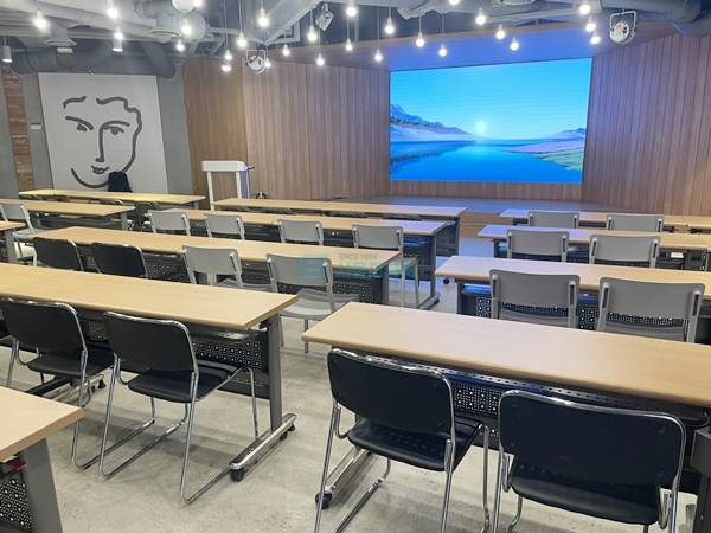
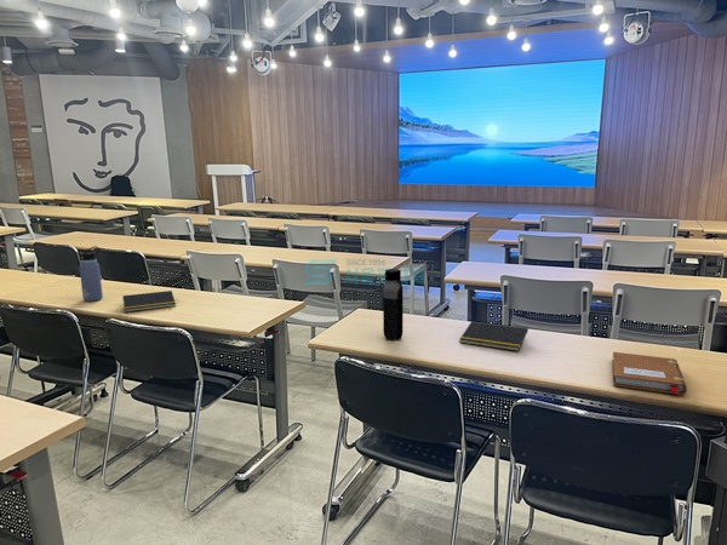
+ notepad (493, 334)
+ notepad (149, 300)
+ water bottle (90, 272)
+ notebook (646, 372)
+ water bottle (393, 304)
